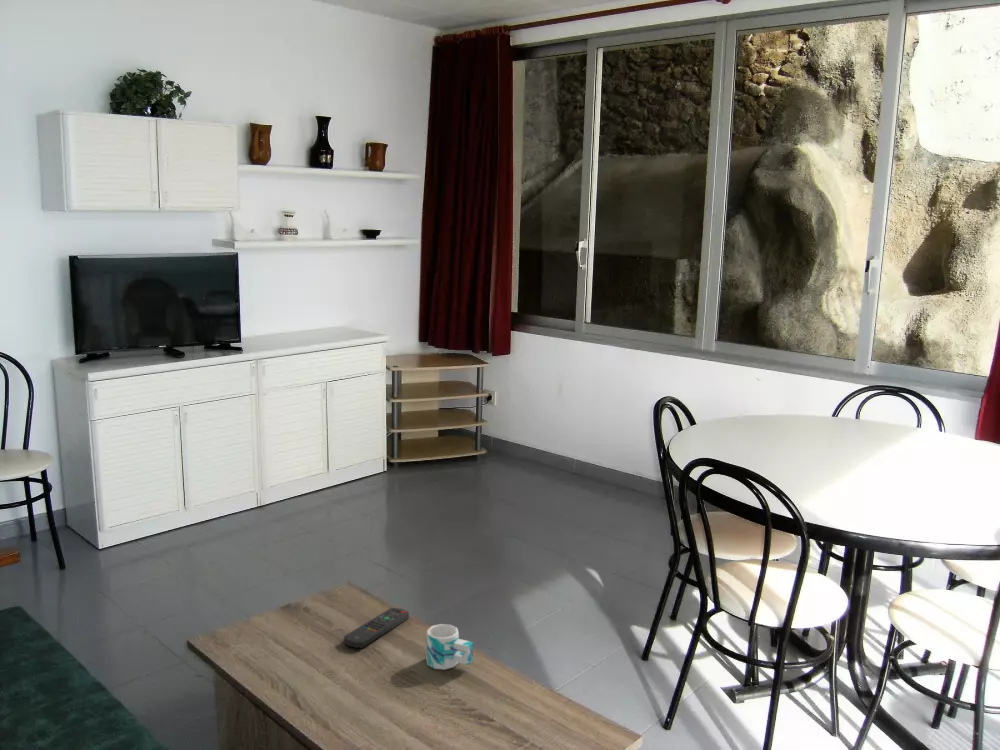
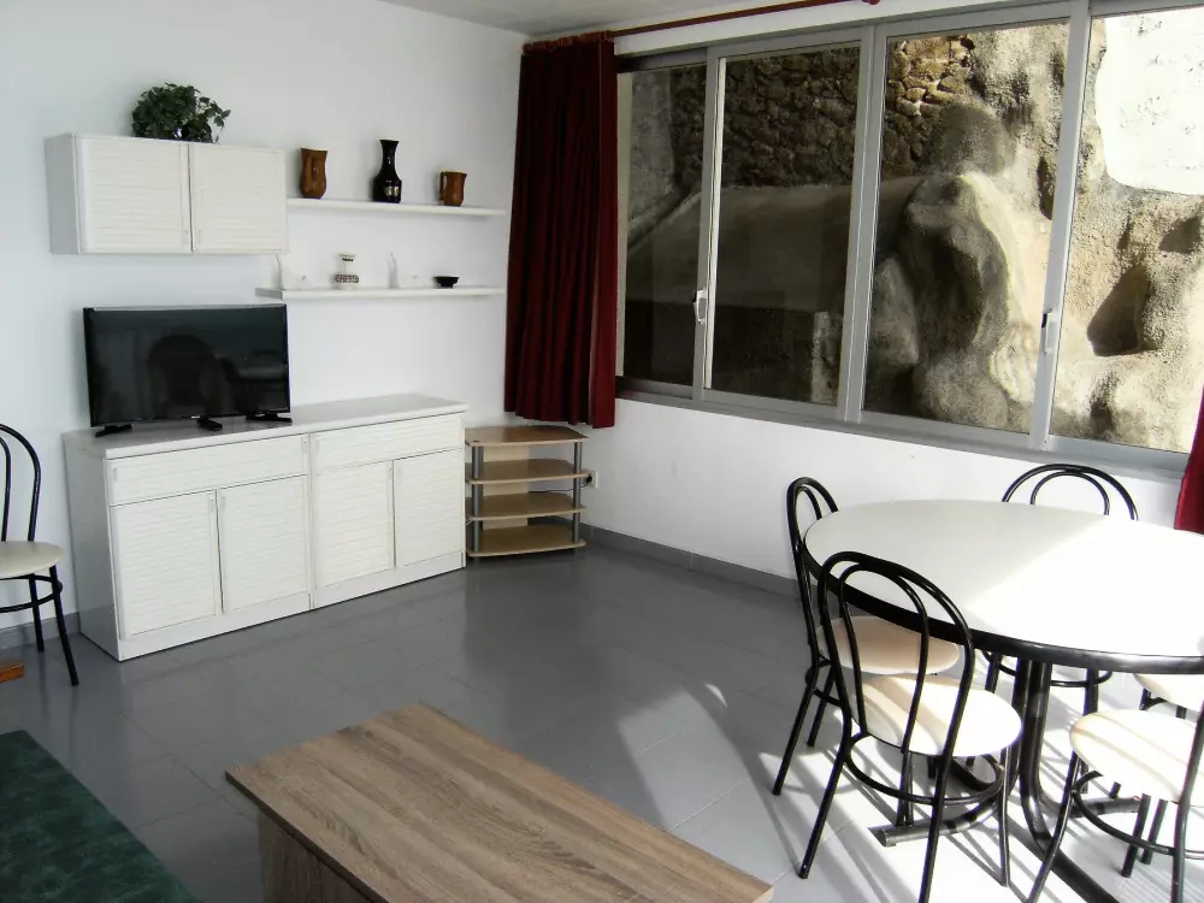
- mug (449, 648)
- remote control (377, 626)
